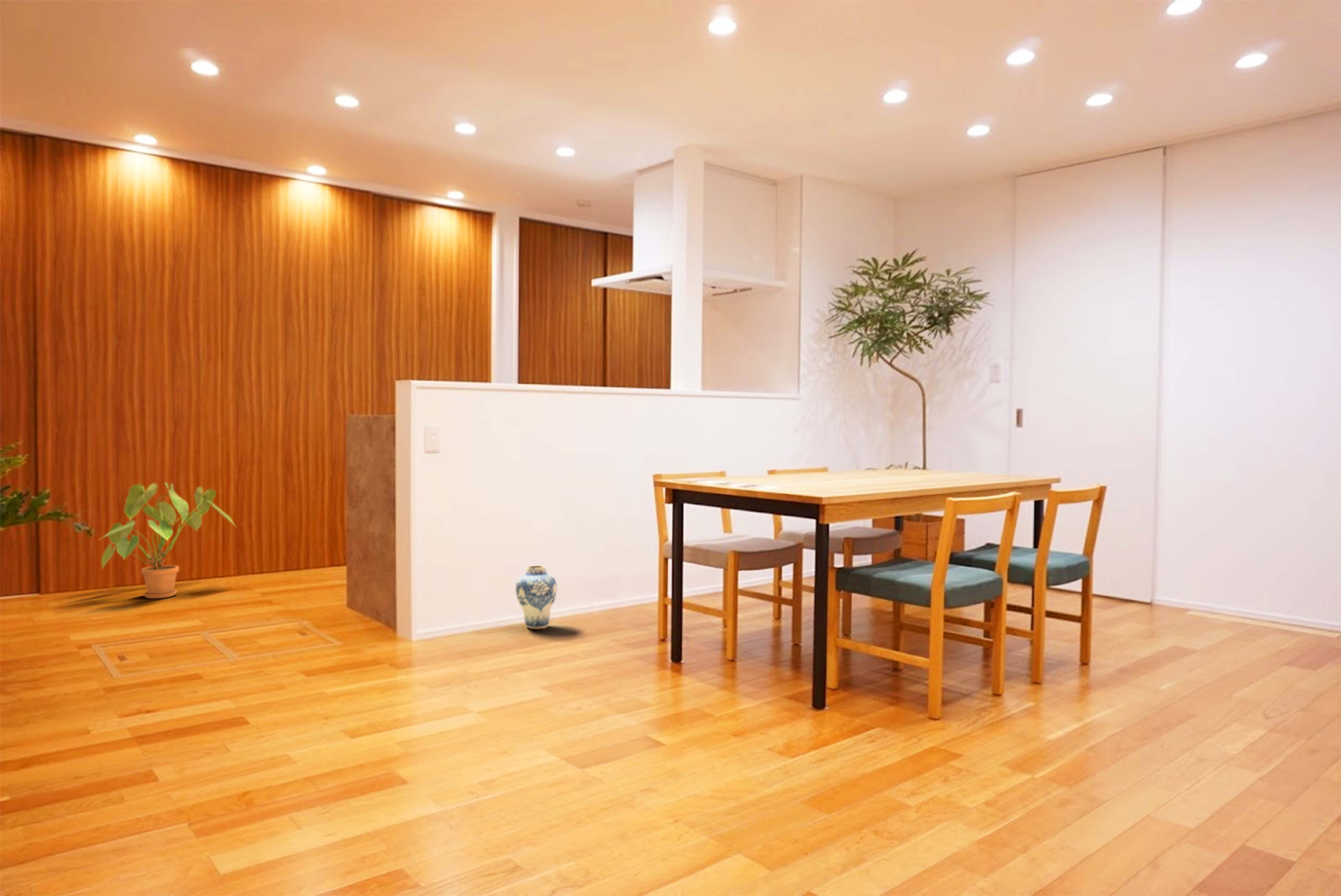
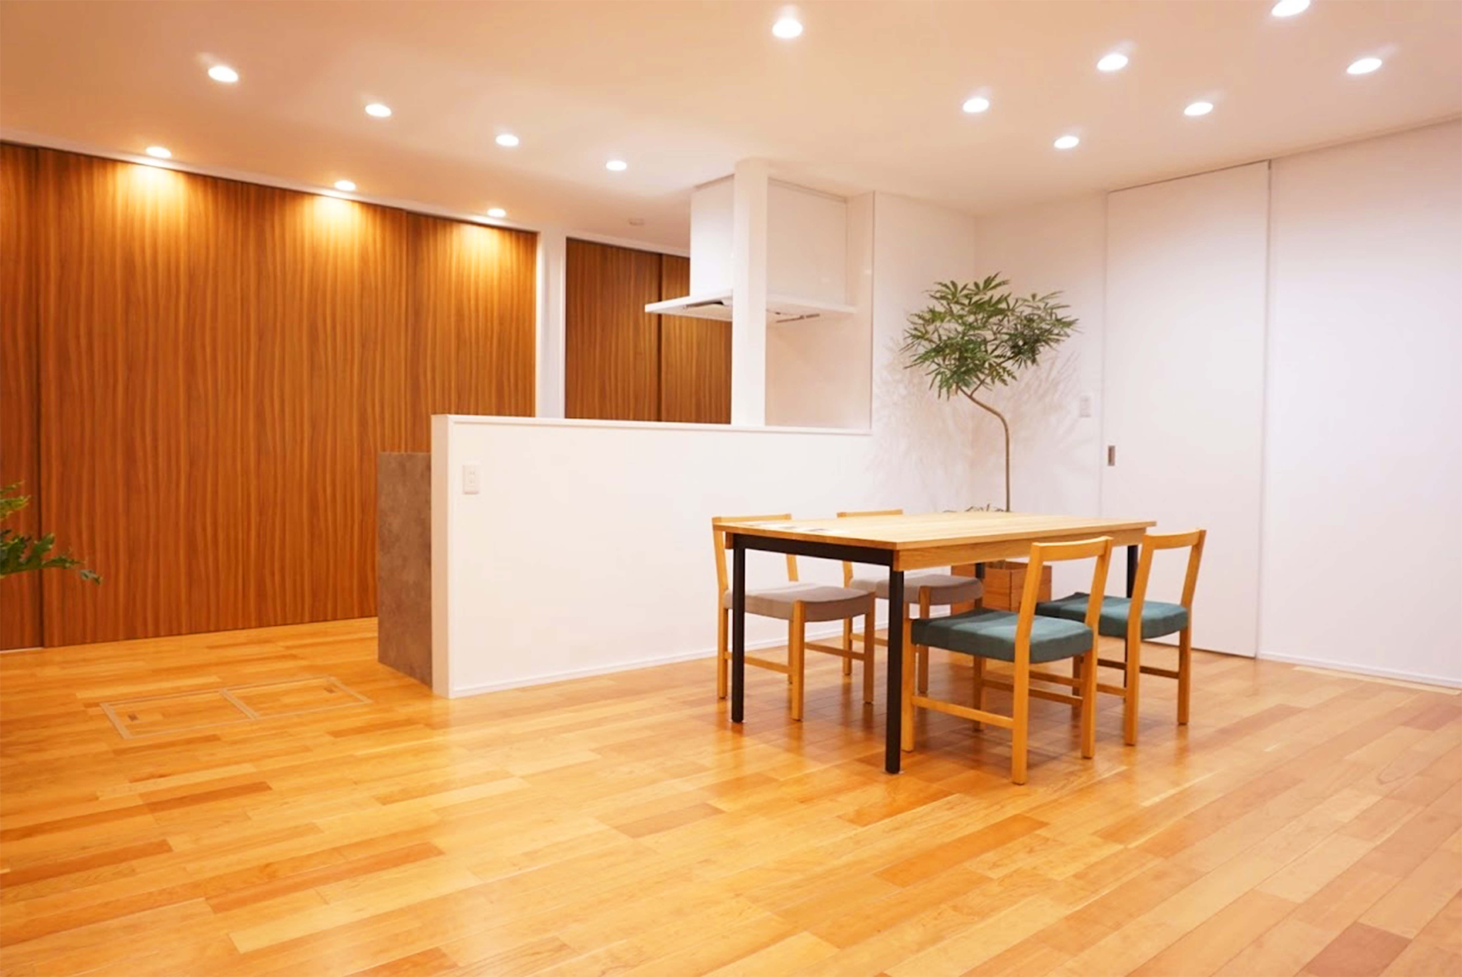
- vase (536, 597)
- house plant (167, 537)
